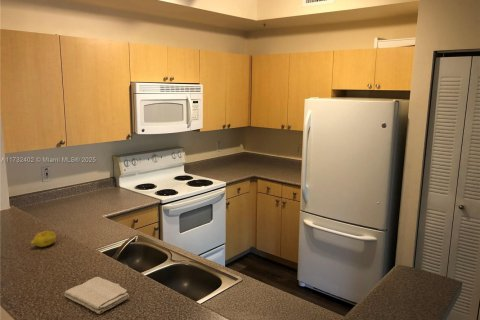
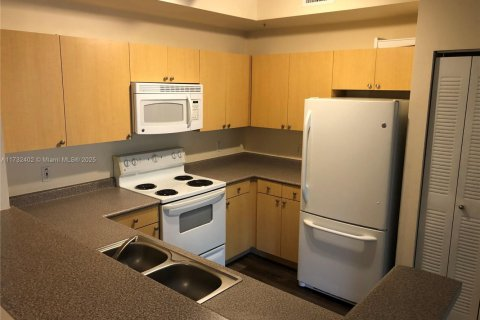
- fruit (44, 239)
- washcloth (97, 293)
